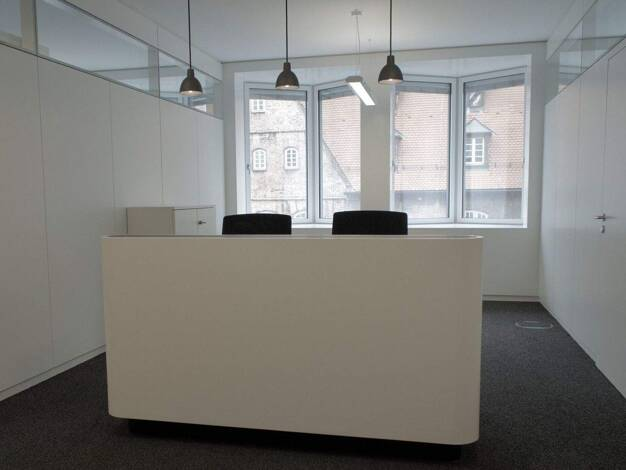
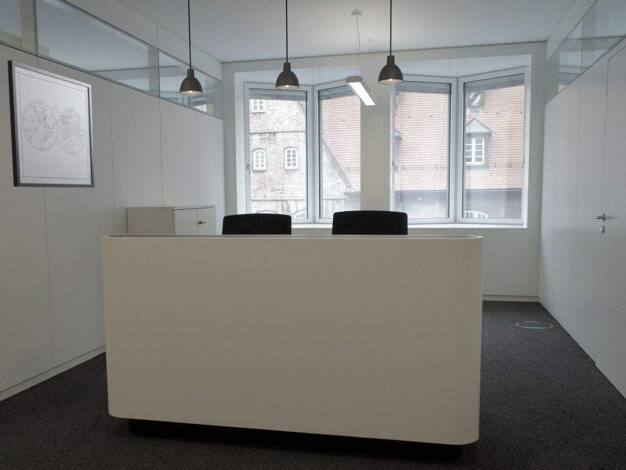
+ wall art (55, 131)
